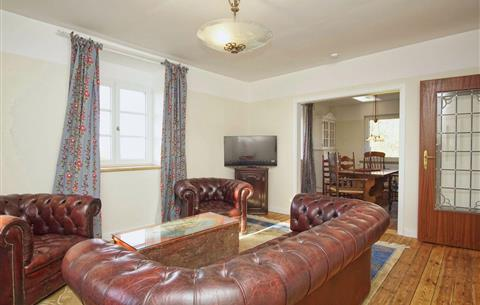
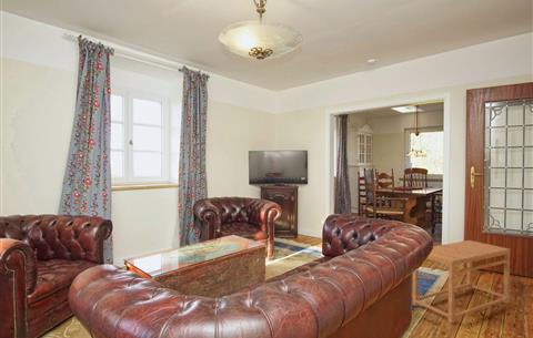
+ side table (461, 273)
